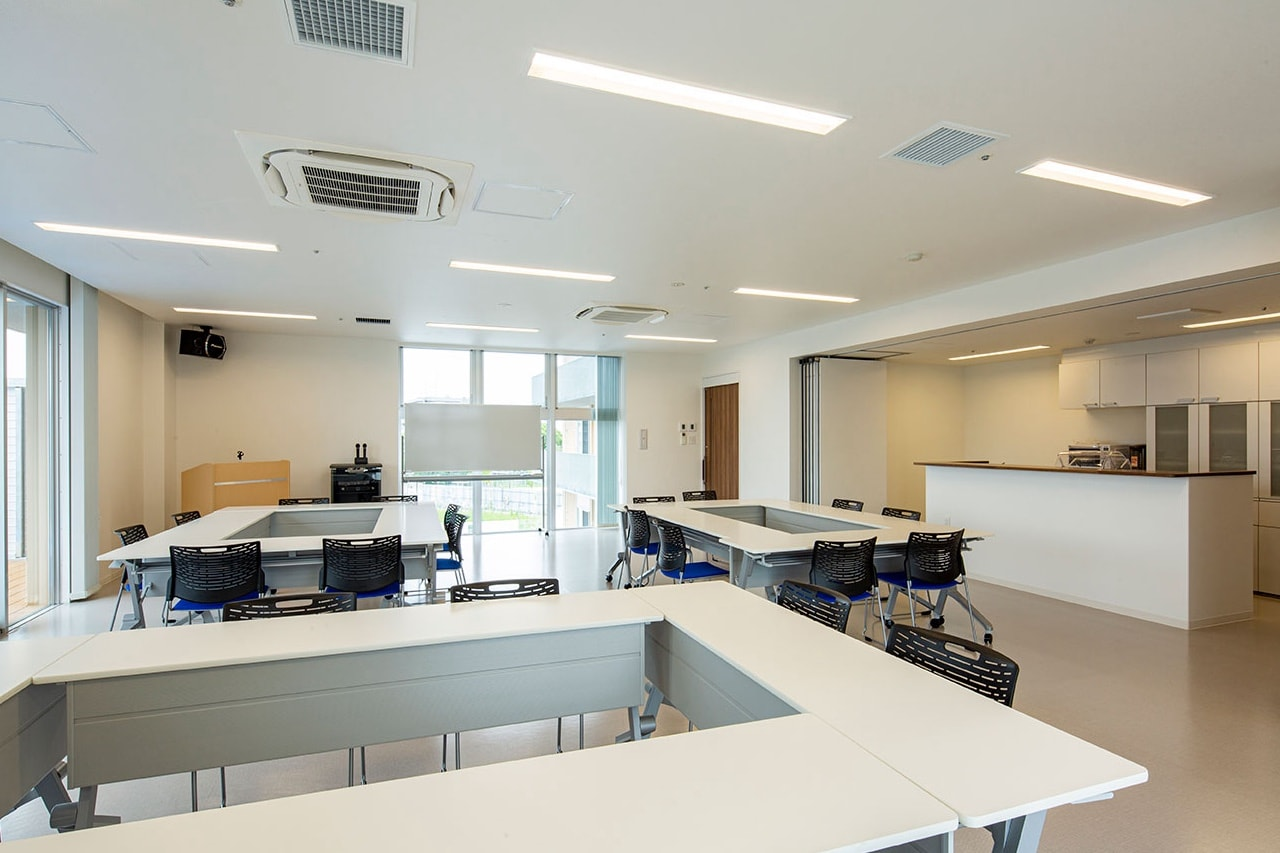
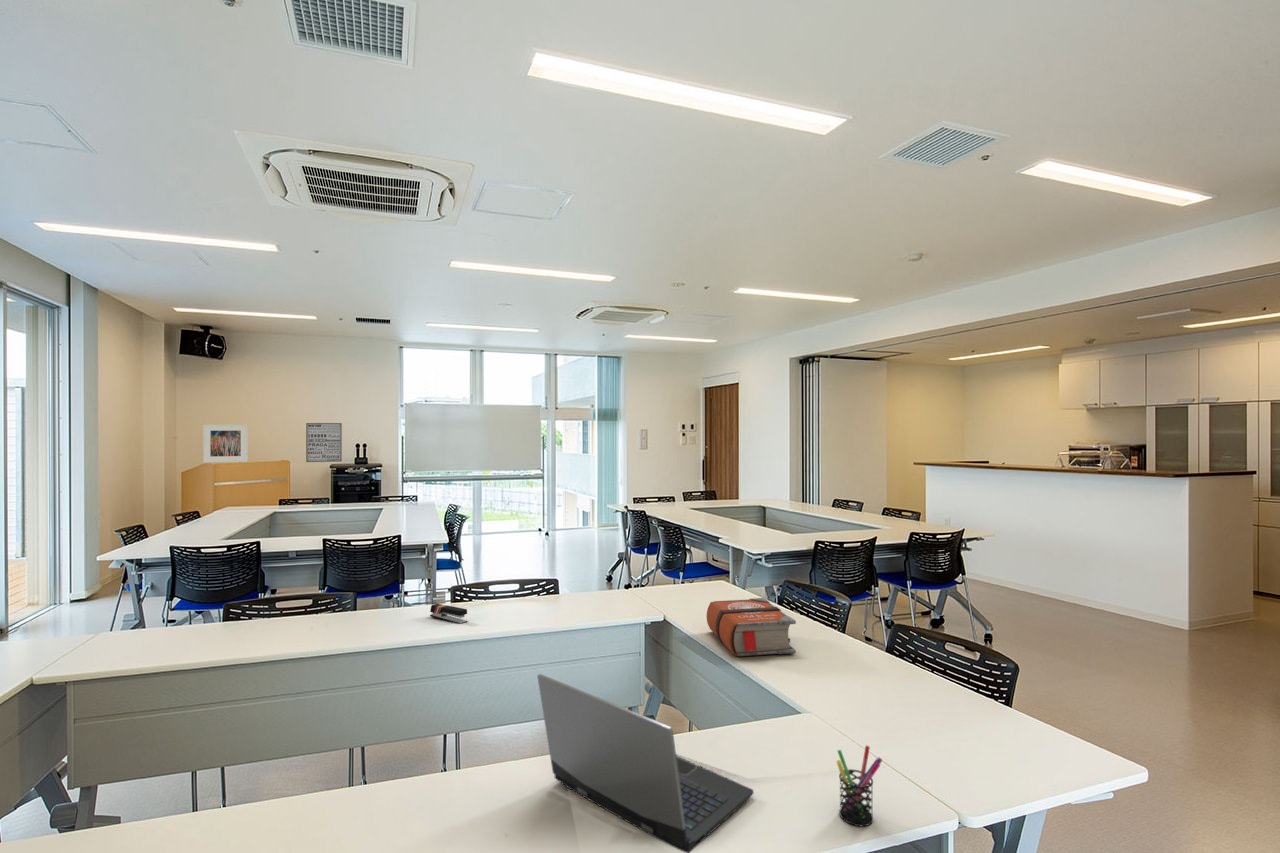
+ laptop computer (644, 735)
+ stapler (448, 612)
+ wall art (324, 442)
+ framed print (225, 443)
+ pen holder (854, 779)
+ bible (754, 626)
